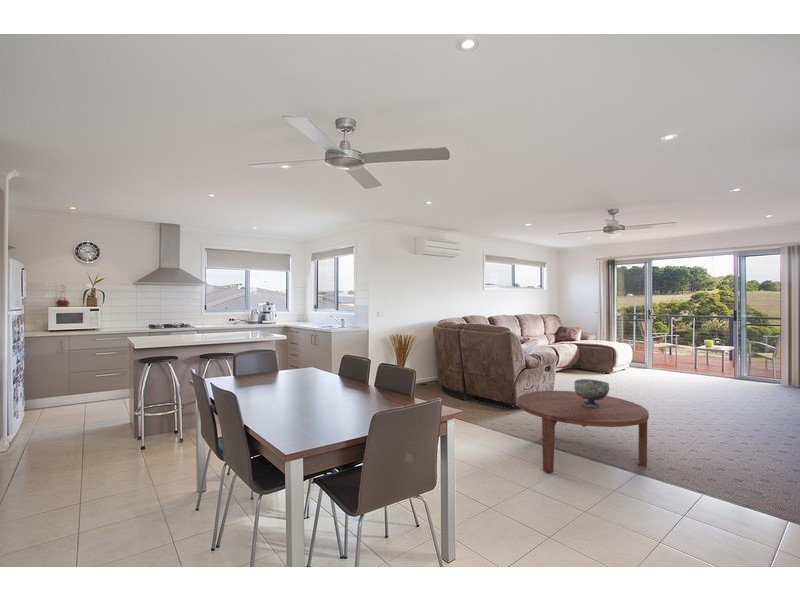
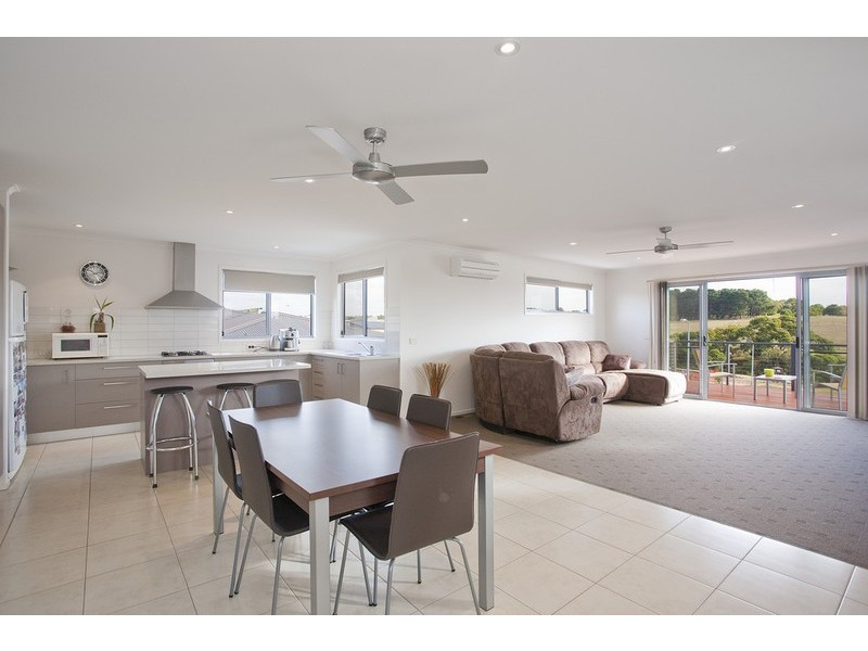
- decorative bowl (591, 393)
- coffee table (581, 425)
